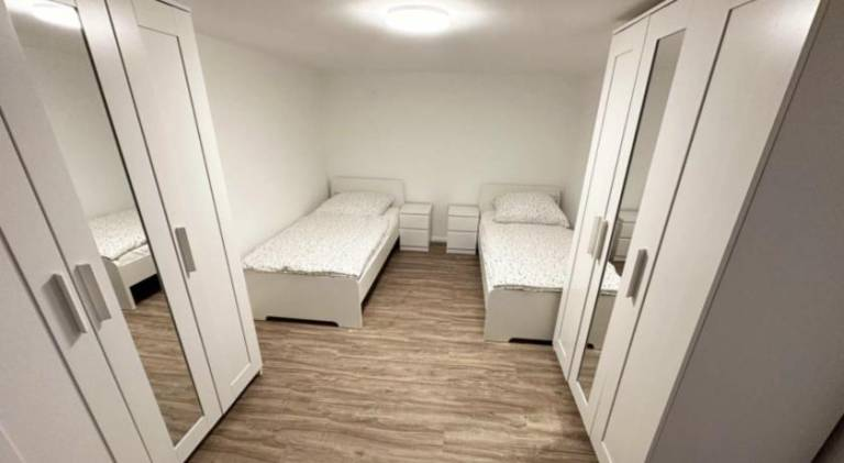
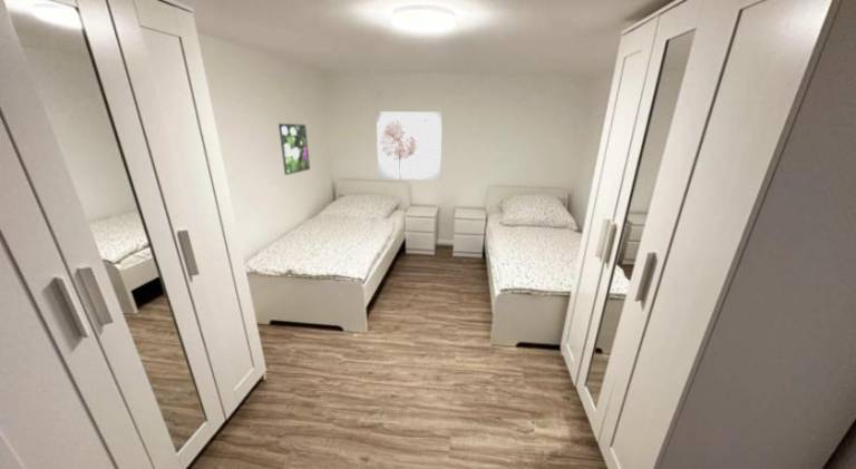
+ wall art (409, 146)
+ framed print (295, 148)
